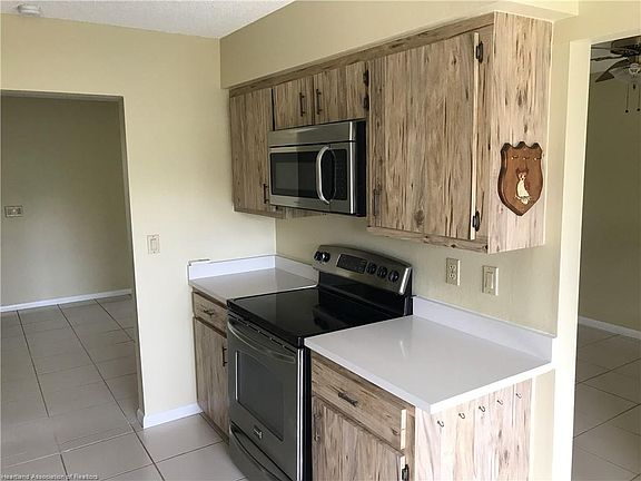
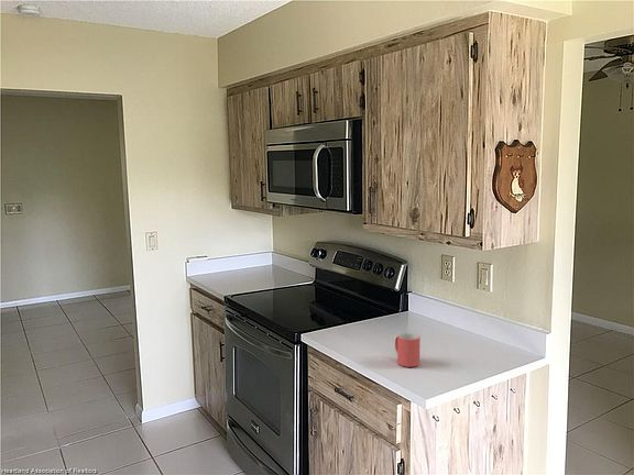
+ mug (405, 347)
